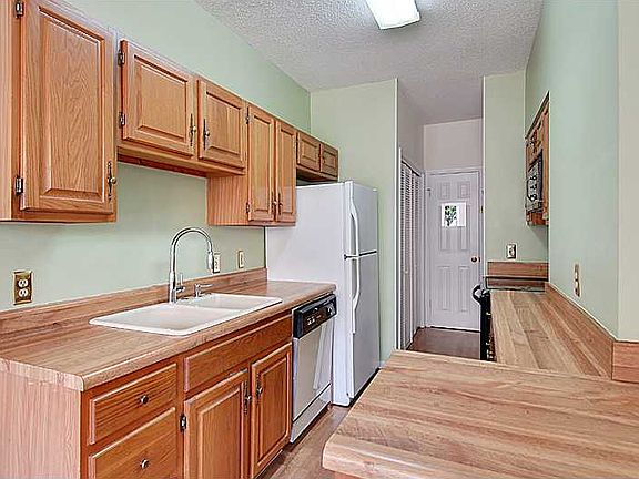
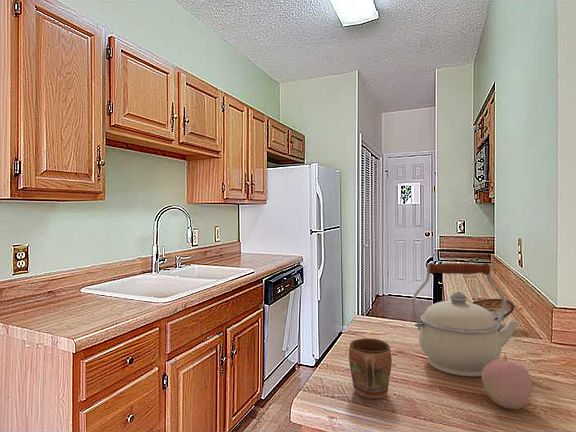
+ kettle (465, 314)
+ mug (368, 369)
+ bowl (486, 309)
+ apple (506, 380)
